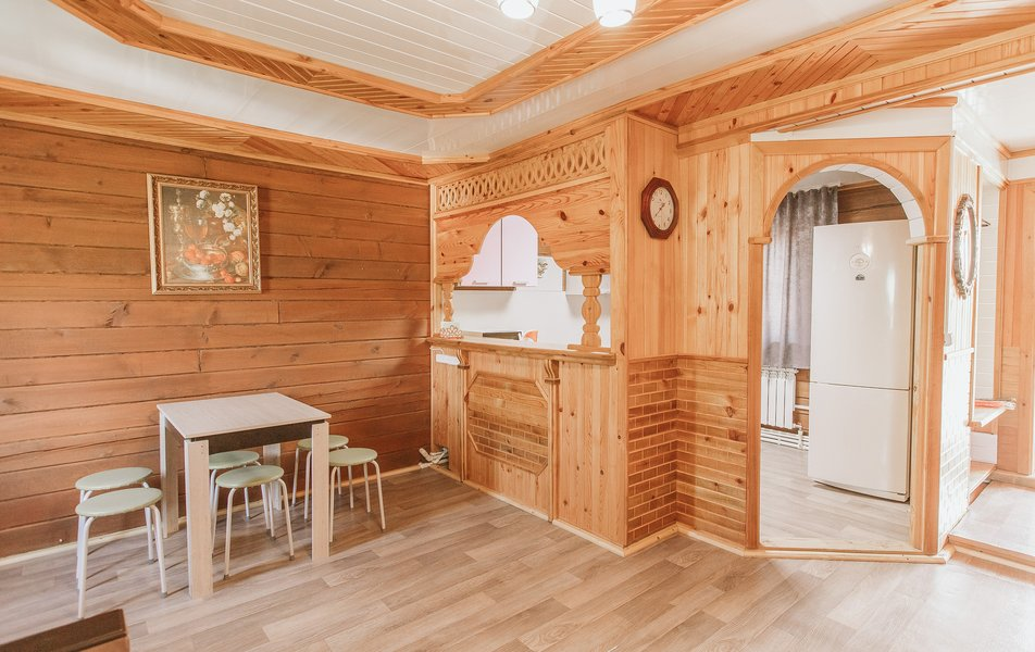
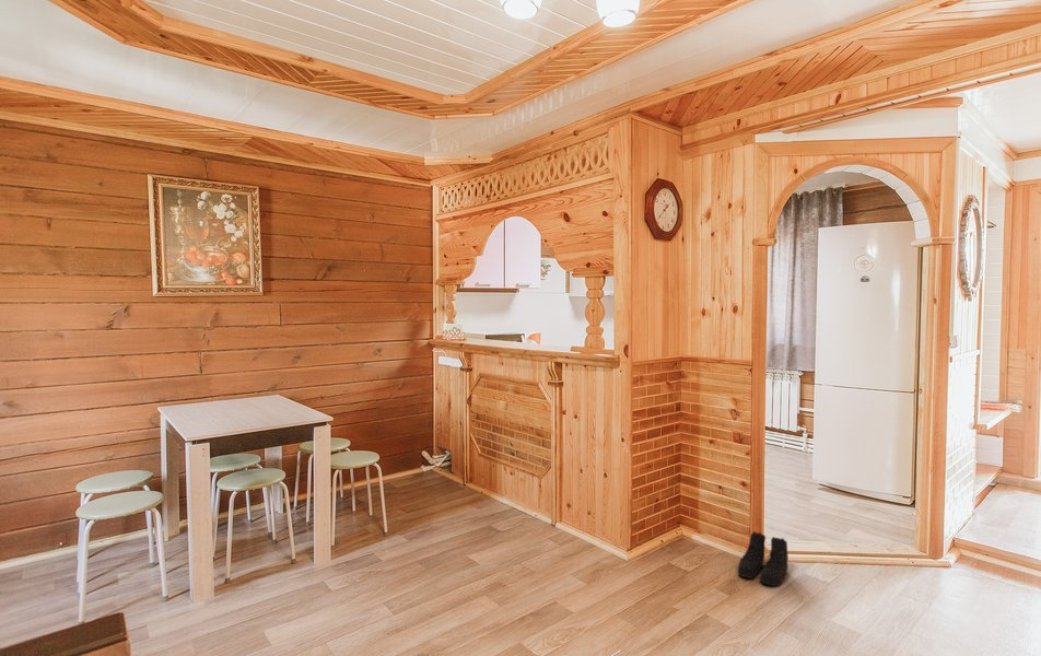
+ boots (763, 554)
